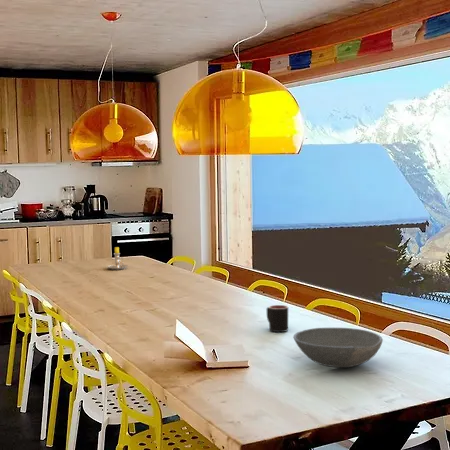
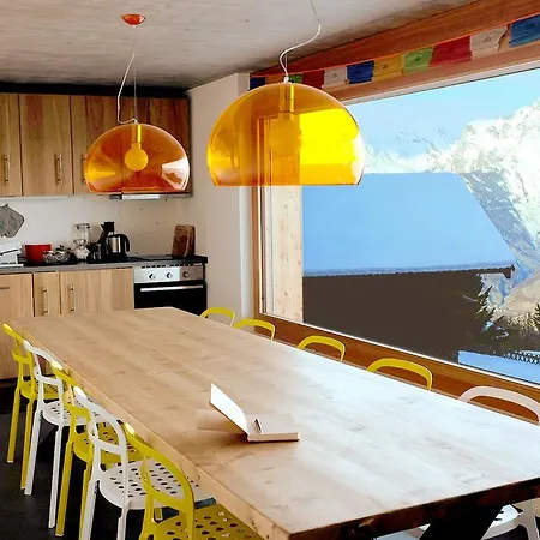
- mug (276, 318)
- bowl (337, 349)
- candlestick (118, 257)
